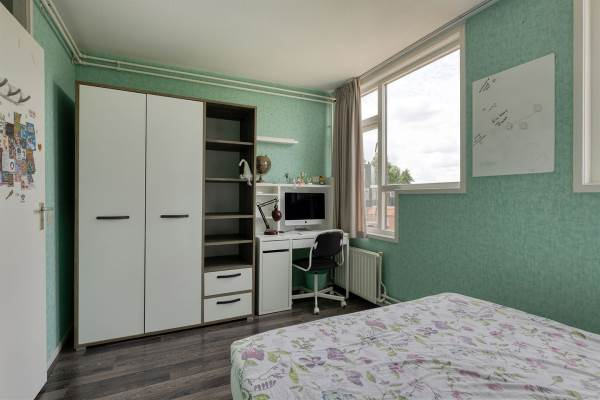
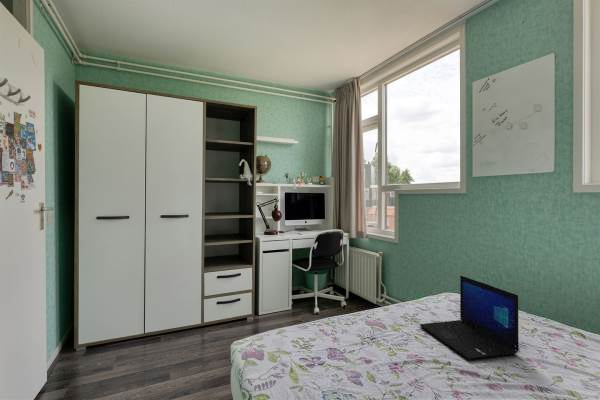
+ laptop (464, 312)
